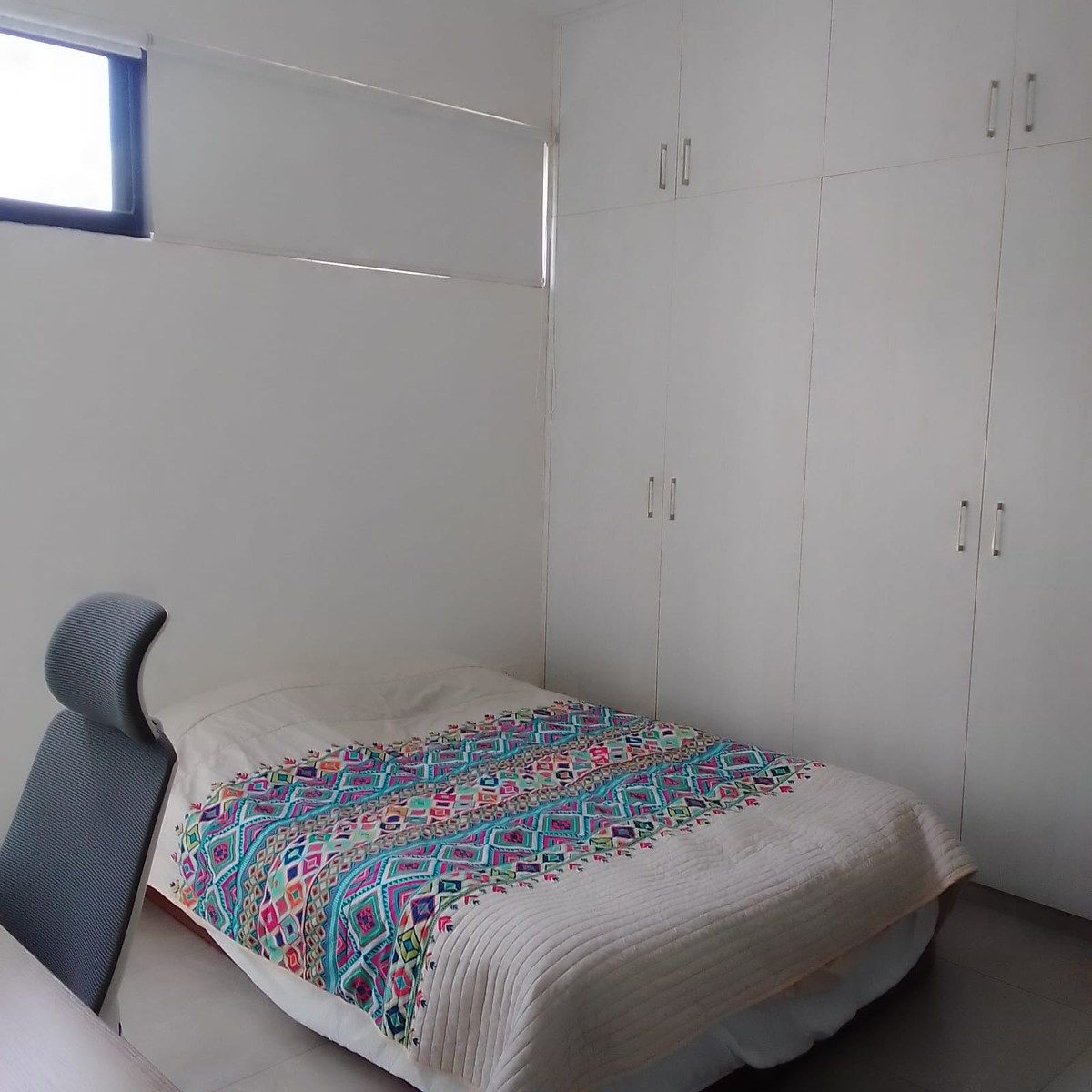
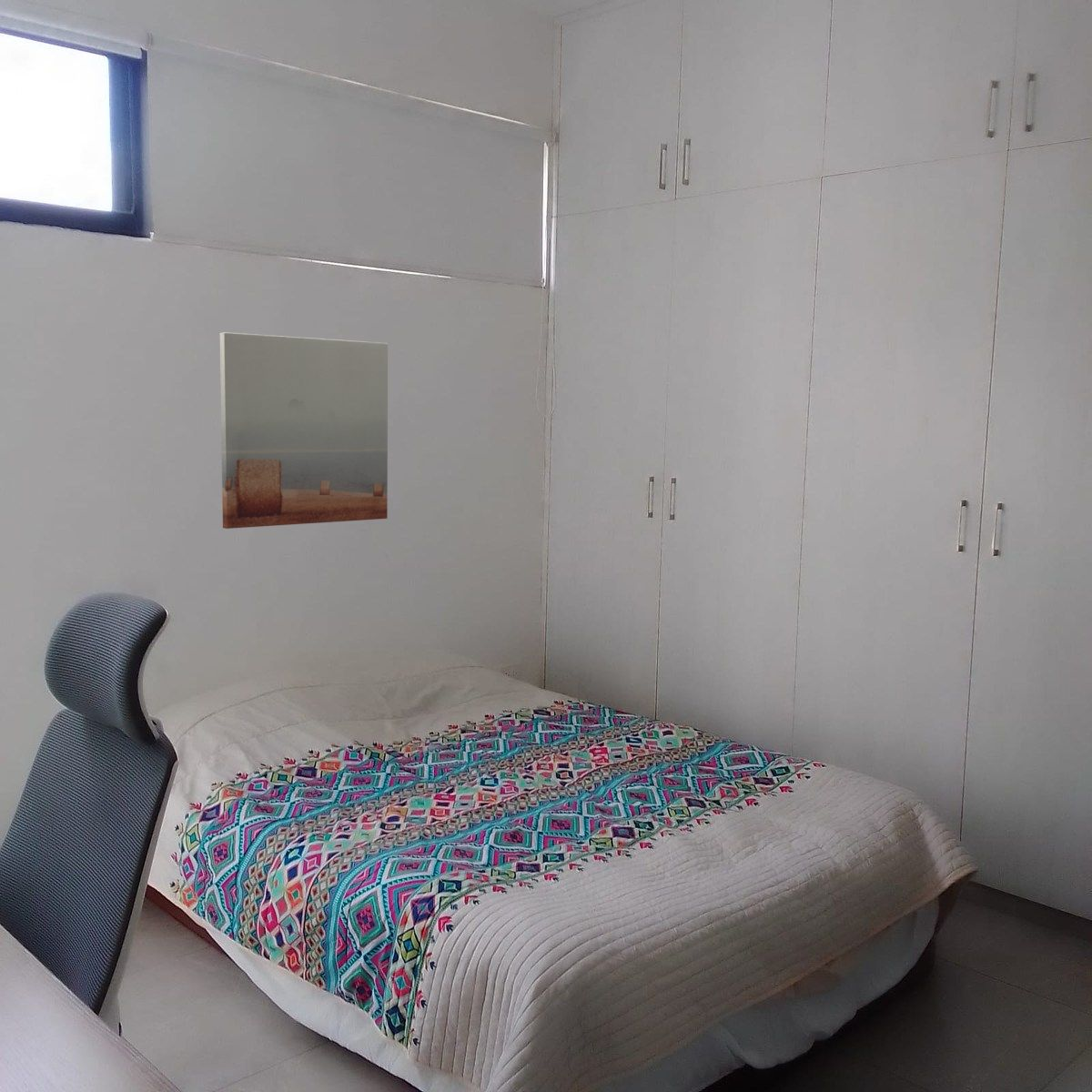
+ wall art (308, 431)
